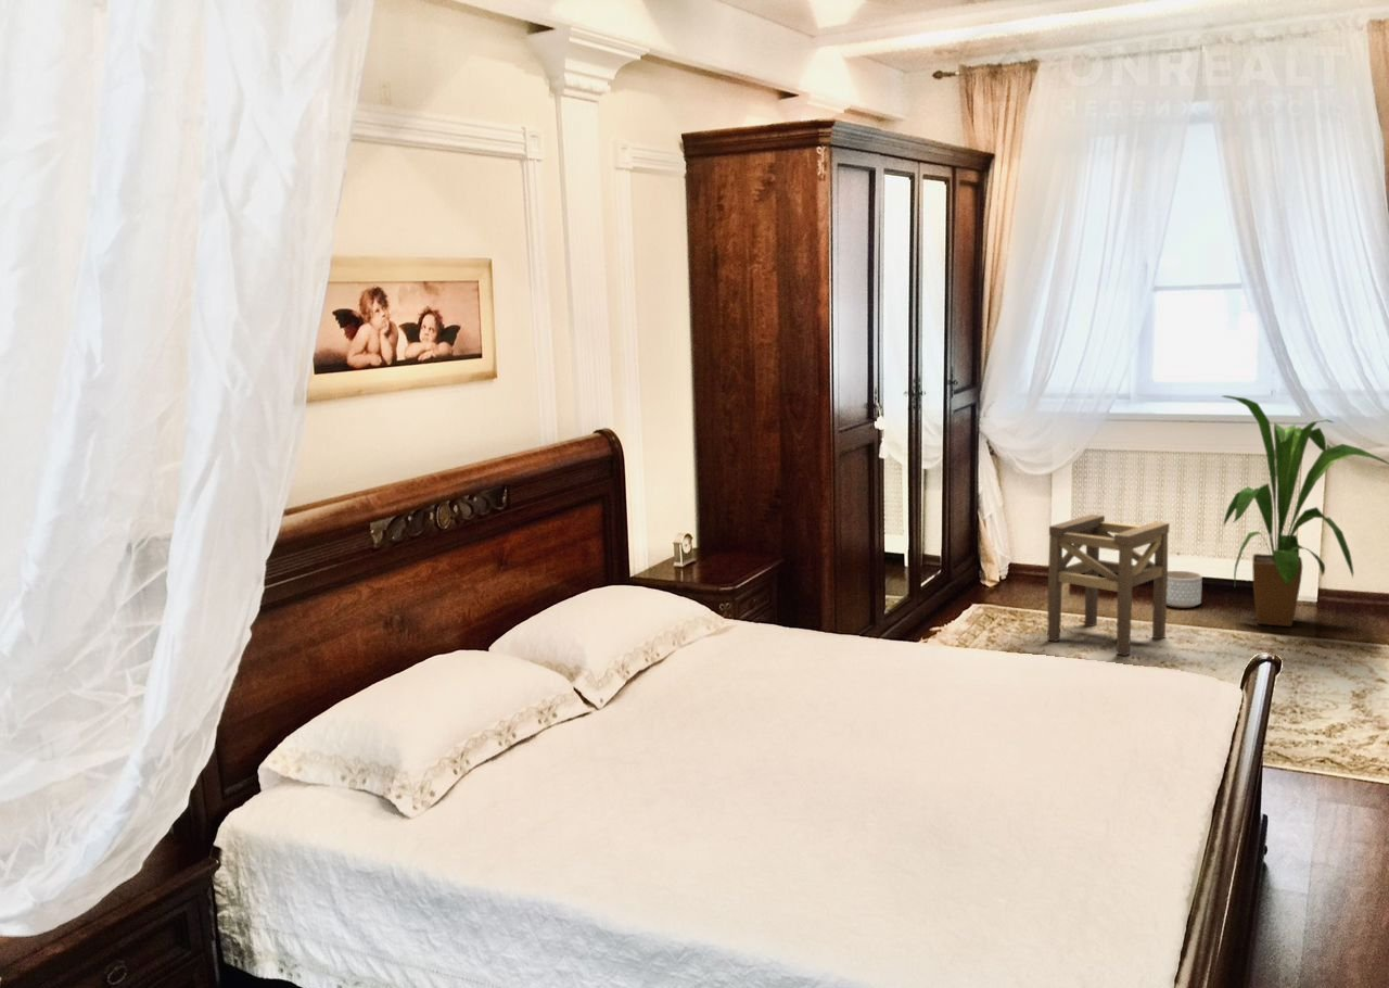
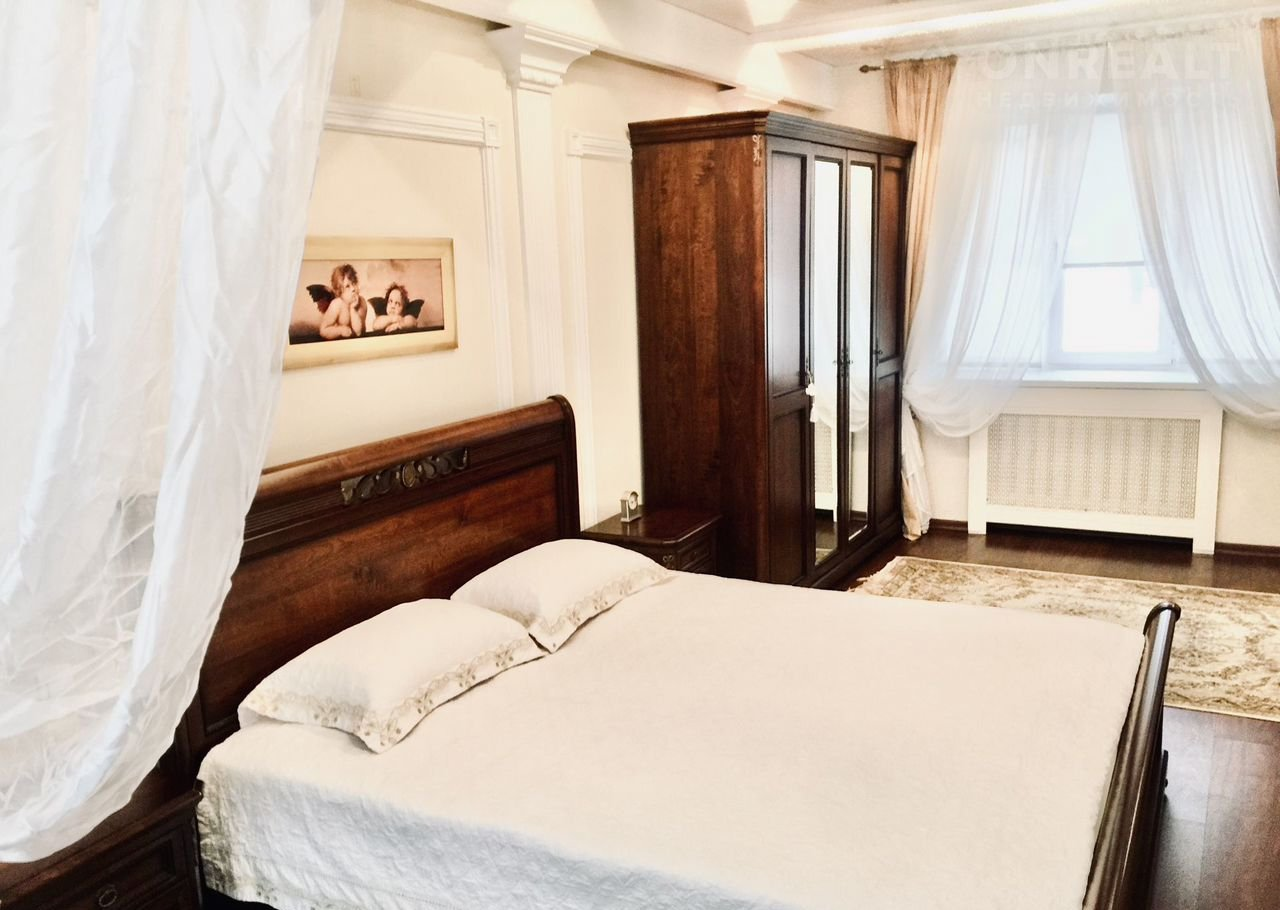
- house plant (1303, 511)
- stool (1107, 582)
- planter (1180, 588)
